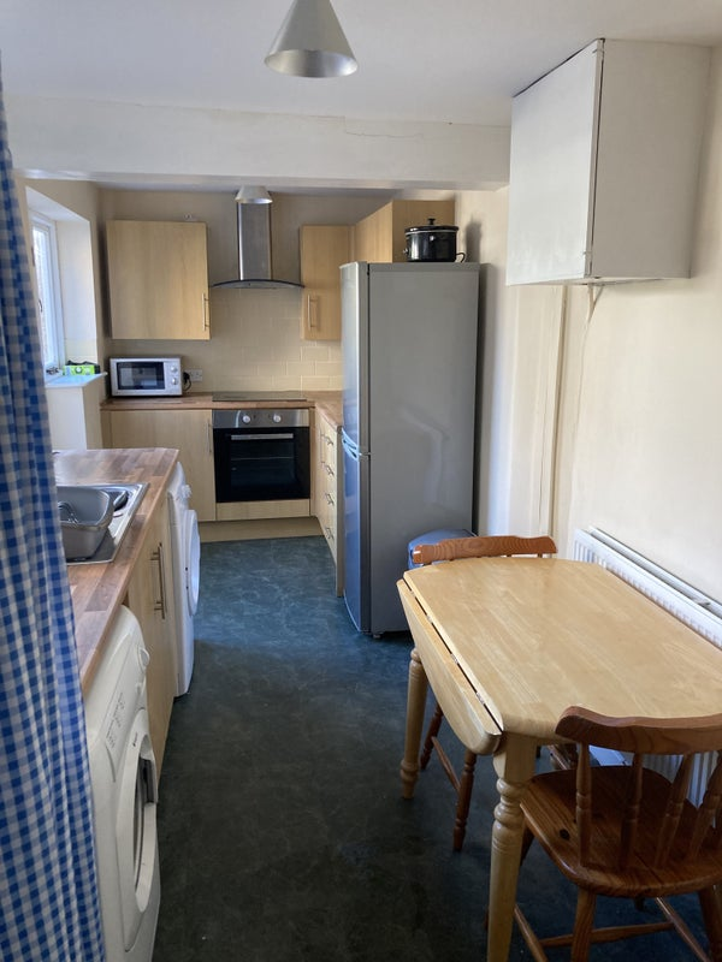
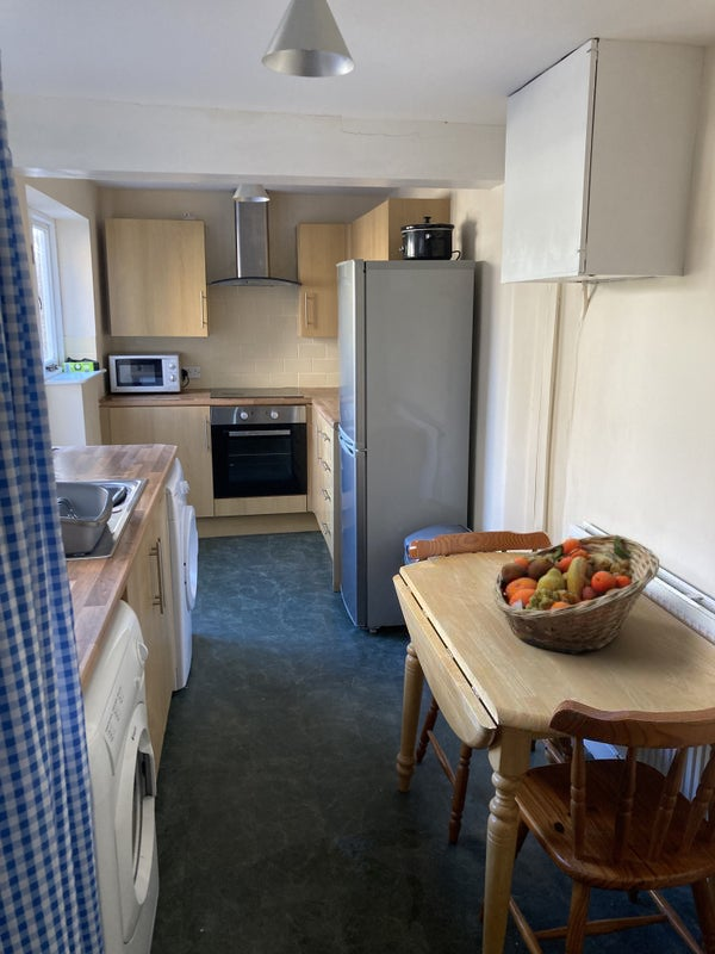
+ fruit basket (571, 587)
